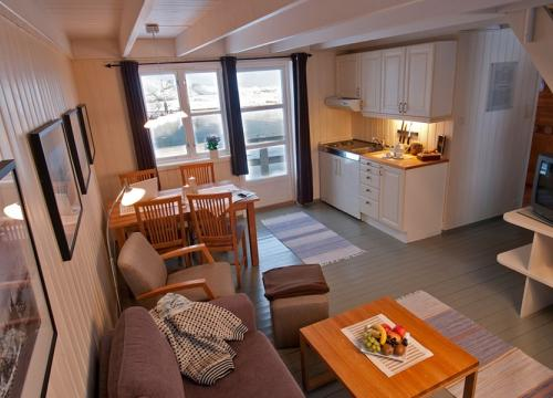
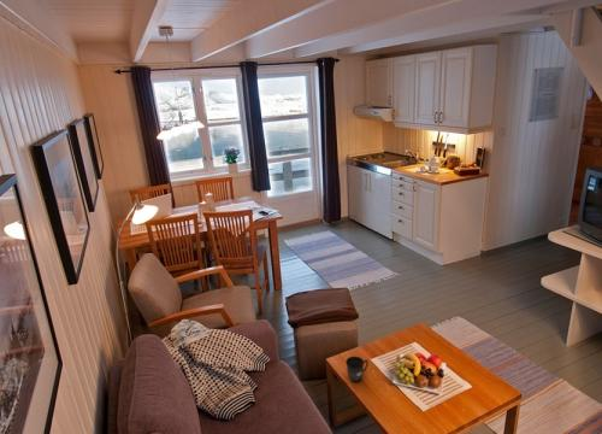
+ mug (358, 369)
